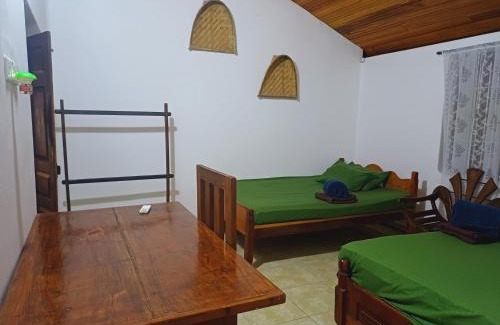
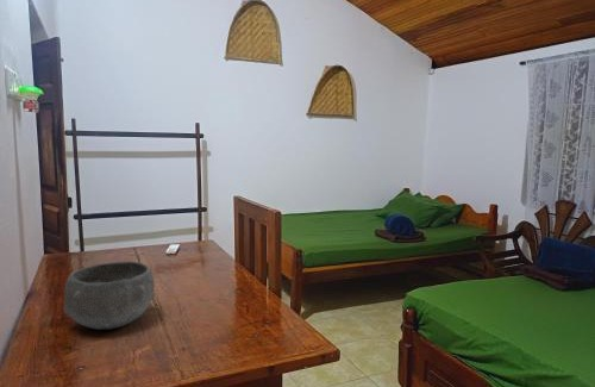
+ bowl (111, 297)
